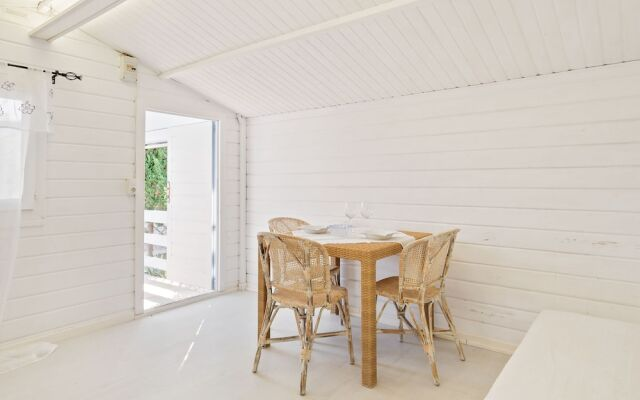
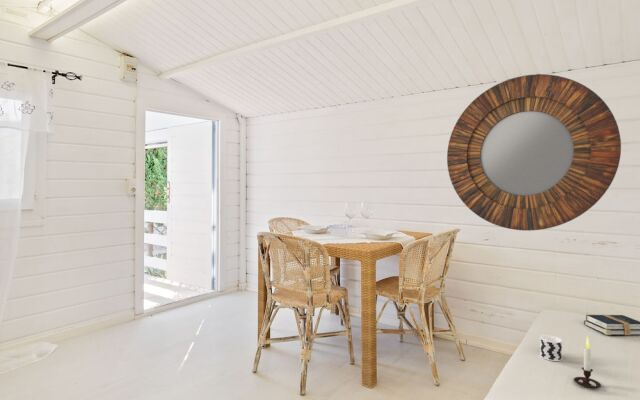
+ cup (551, 347)
+ home mirror (523, 153)
+ hardback book (614, 324)
+ candle (586, 360)
